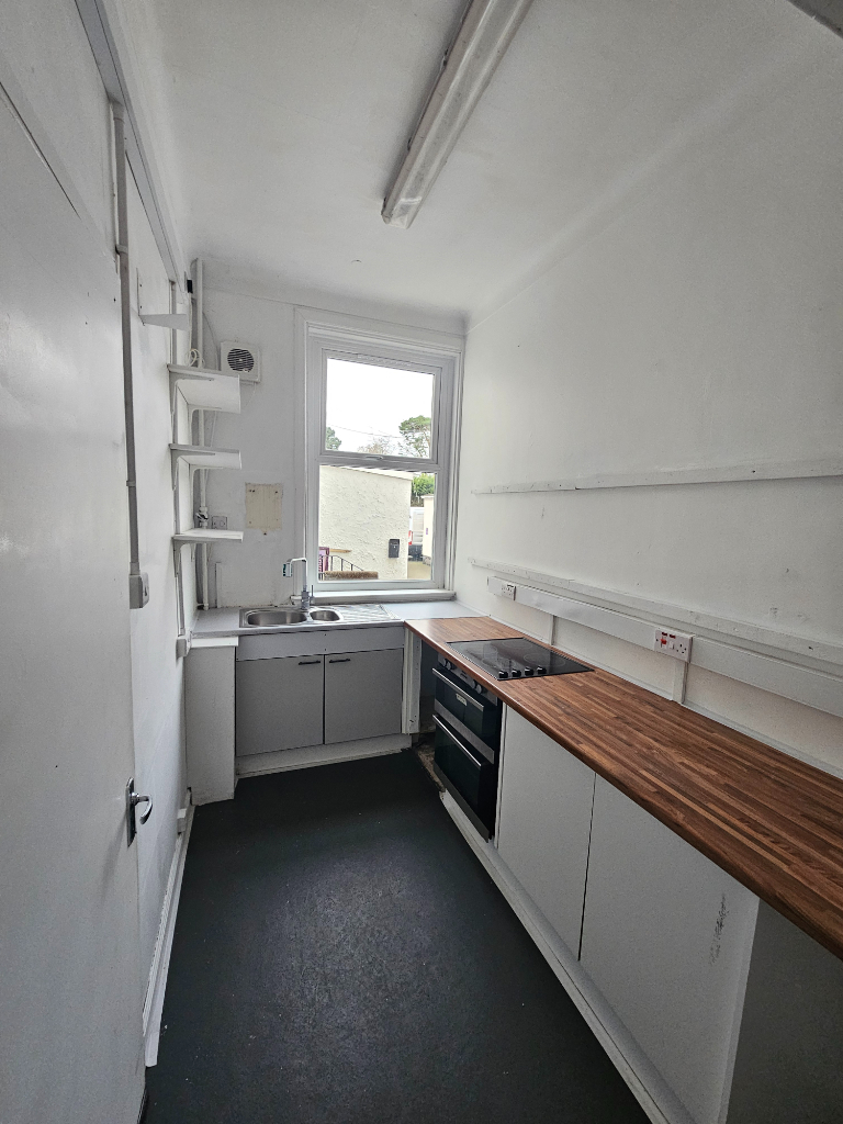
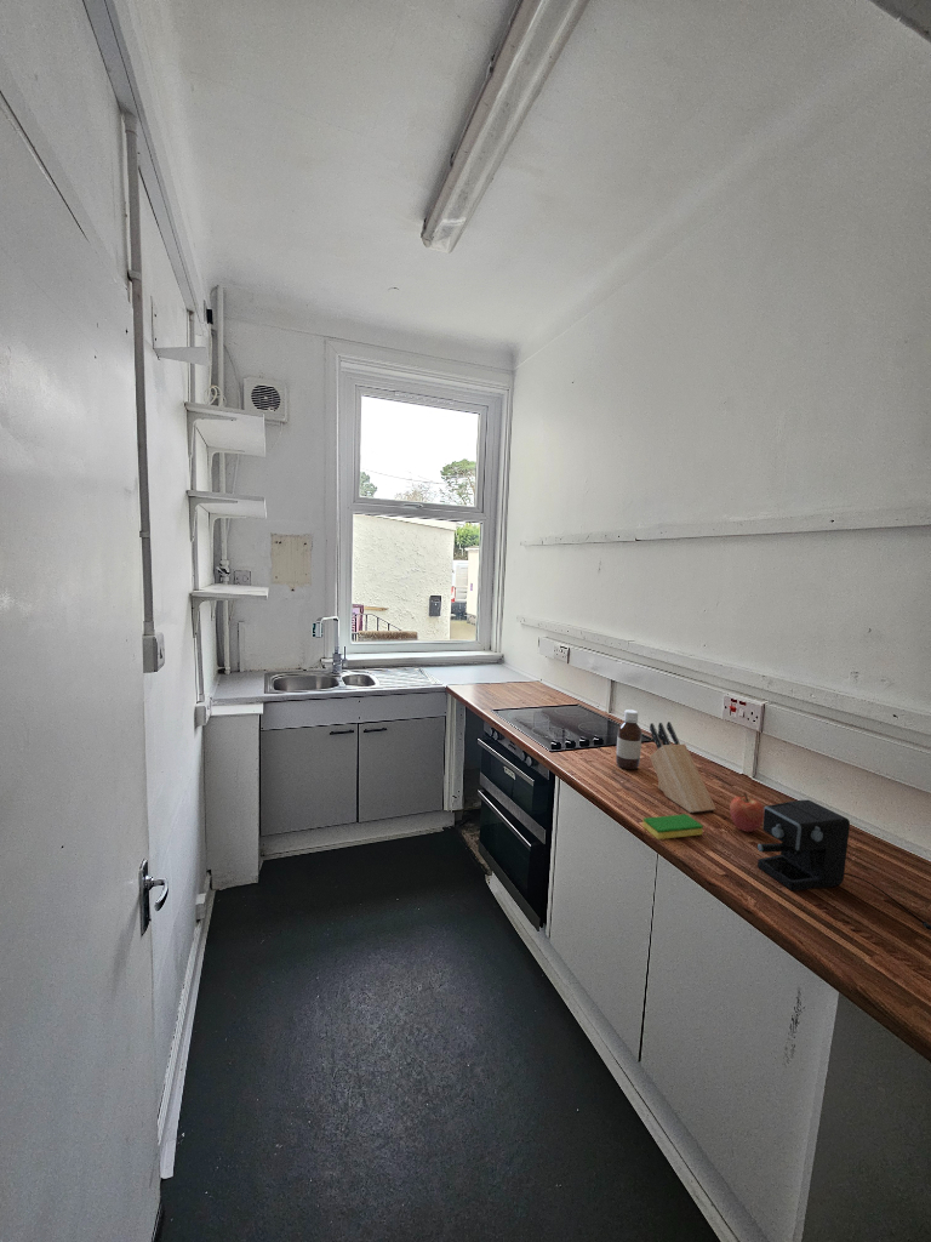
+ apple (747, 811)
+ knife block (678, 763)
+ coffee maker (838, 861)
+ dish sponge (672, 826)
+ bottle (629, 739)
